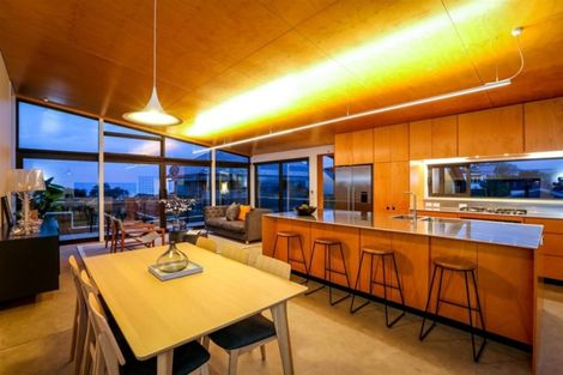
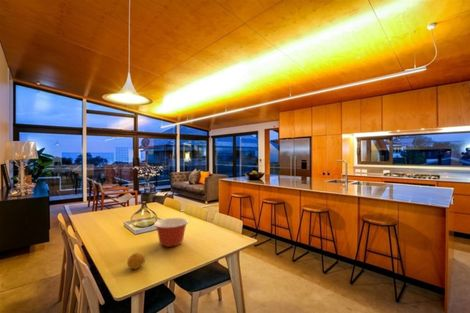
+ fruit (136, 260)
+ mixing bowl (171, 232)
